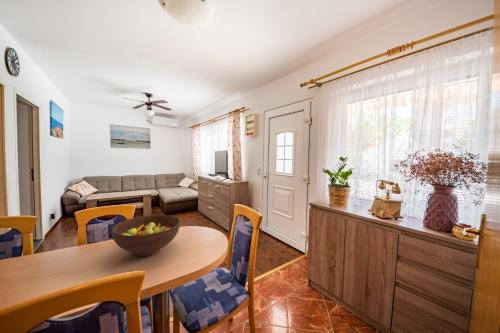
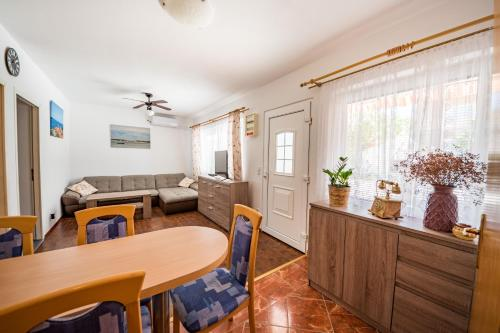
- fruit bowl (148, 237)
